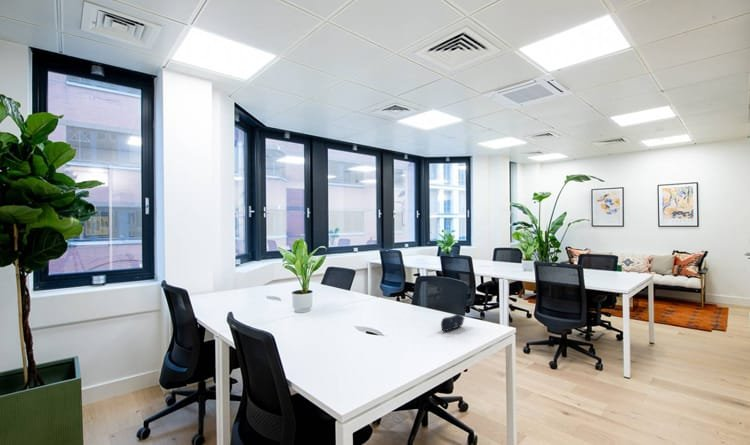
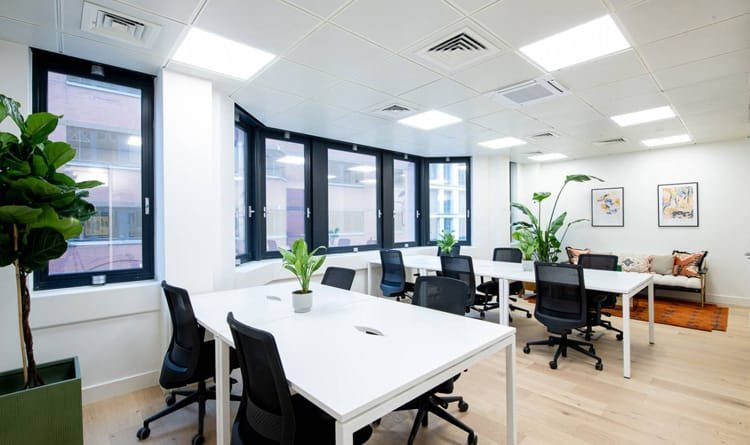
- pencil case (452, 322)
